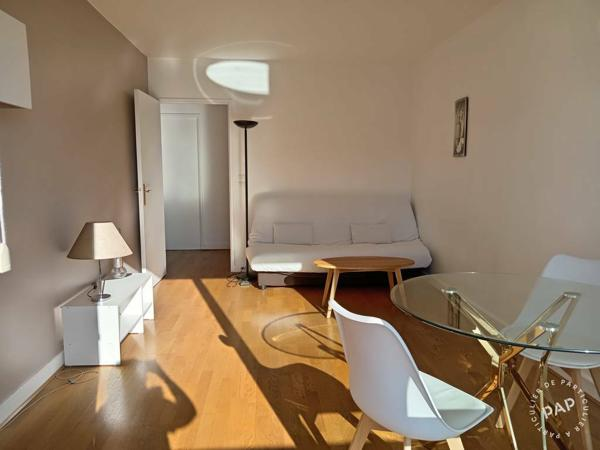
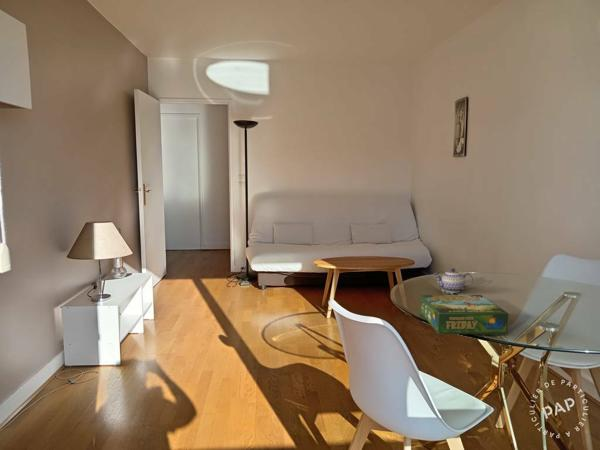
+ board game (460, 313)
+ teapot (452, 279)
